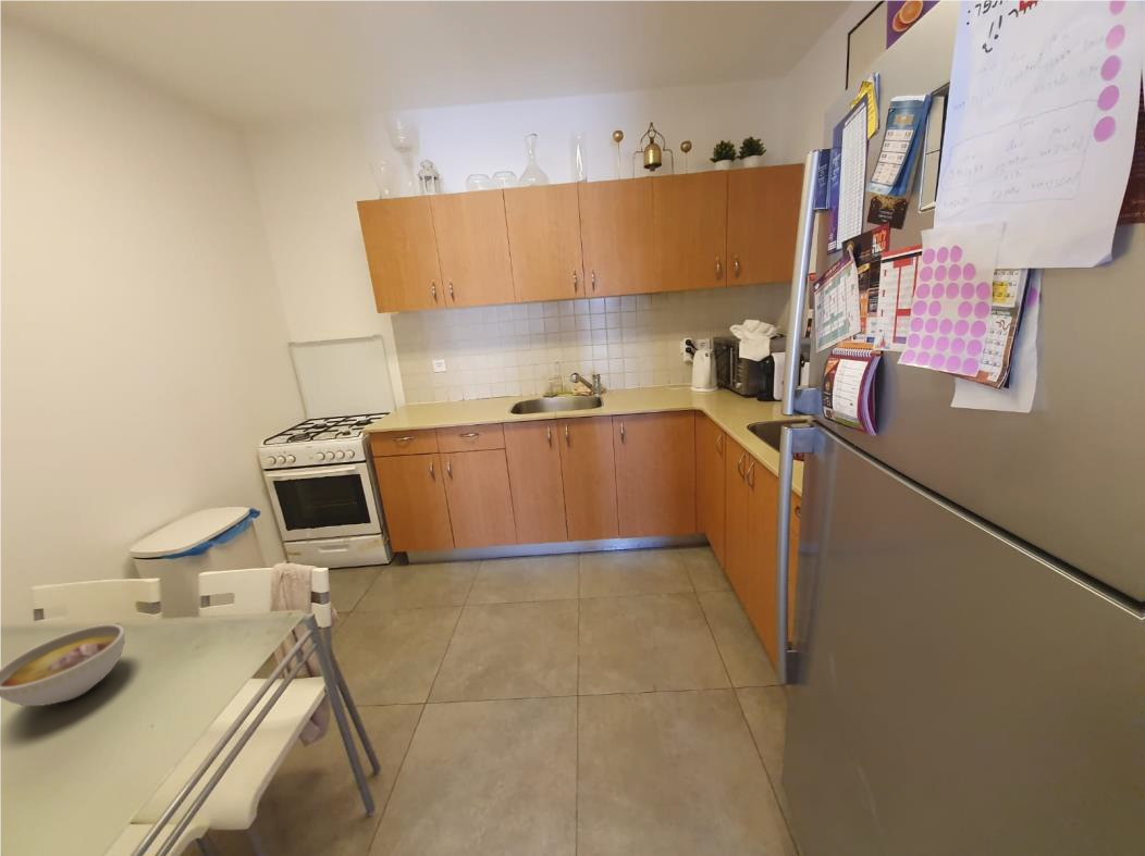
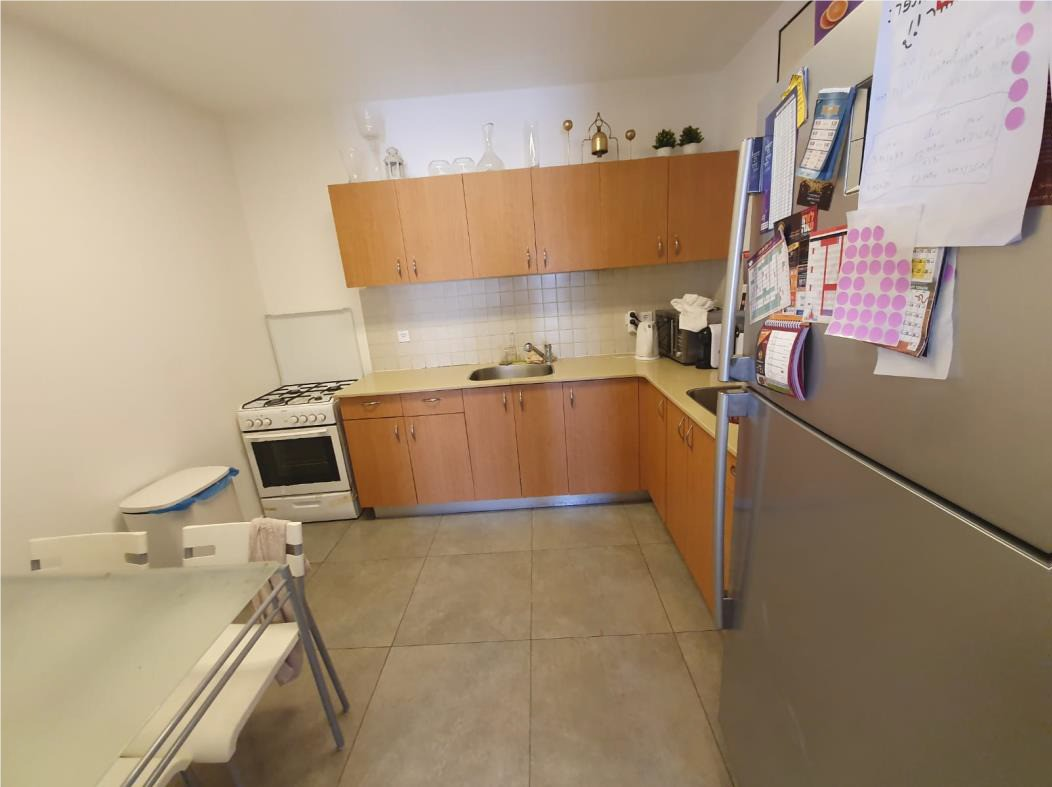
- bowl (69, 672)
